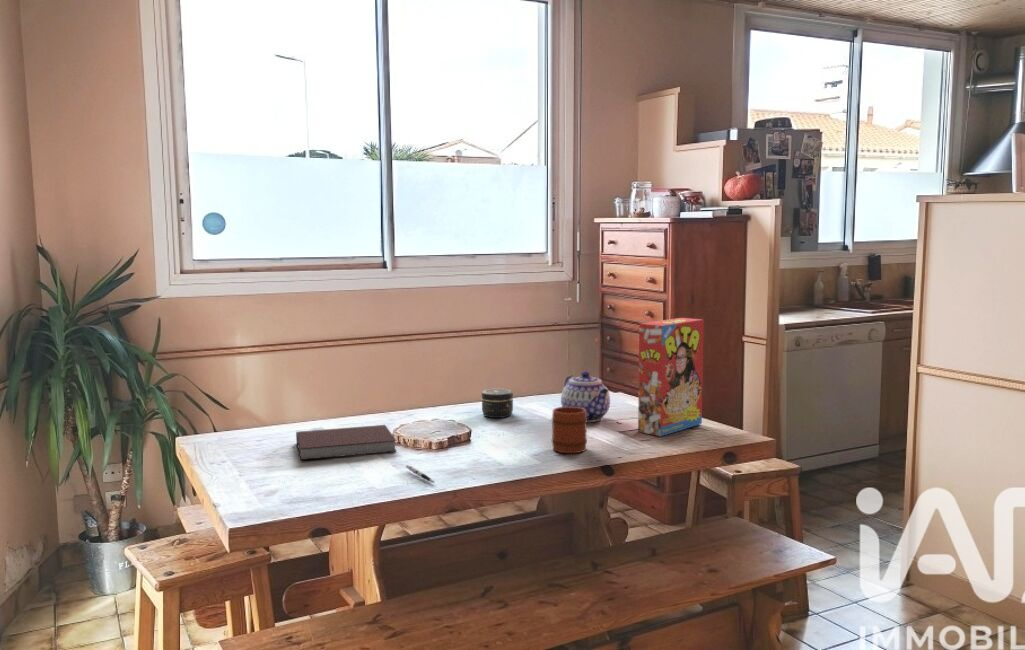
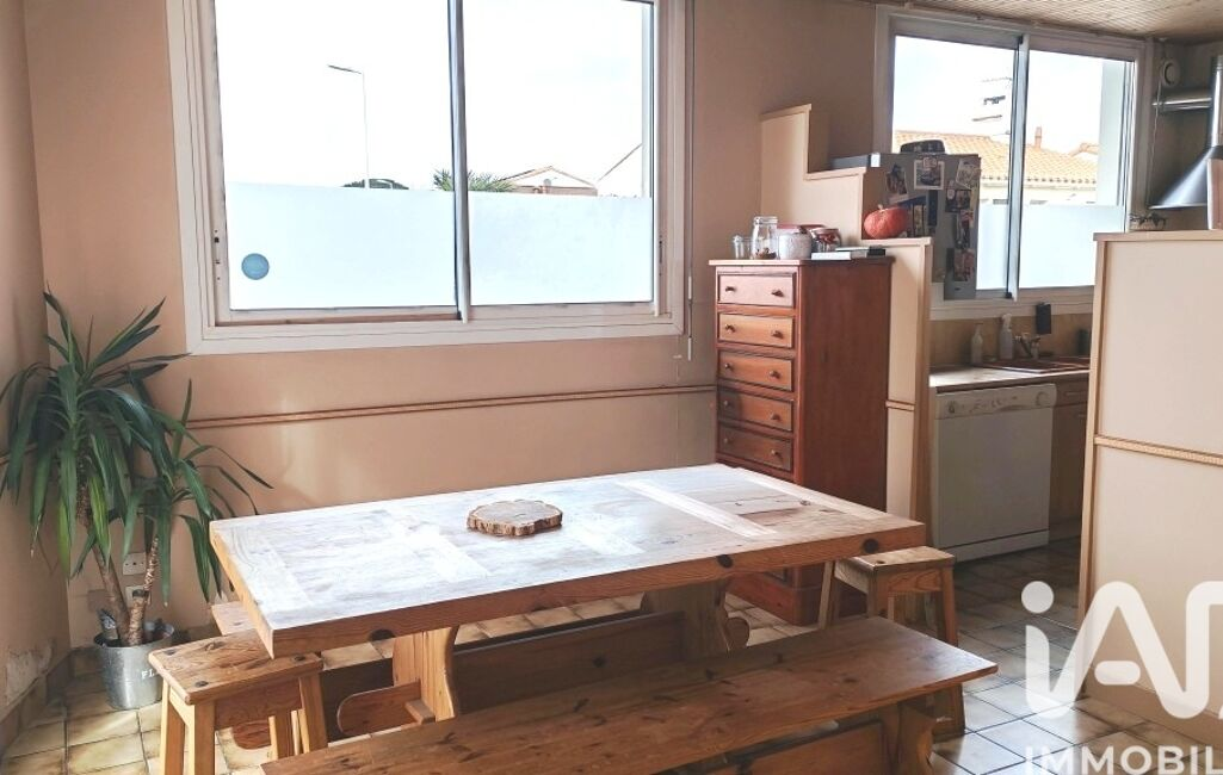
- pen (420, 473)
- teapot (585, 395)
- mug (566, 428)
- jar (497, 403)
- notebook (345, 441)
- cereal box (671, 375)
